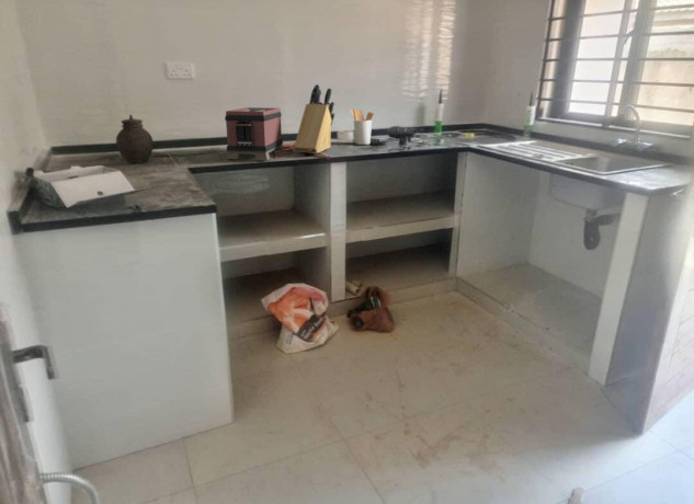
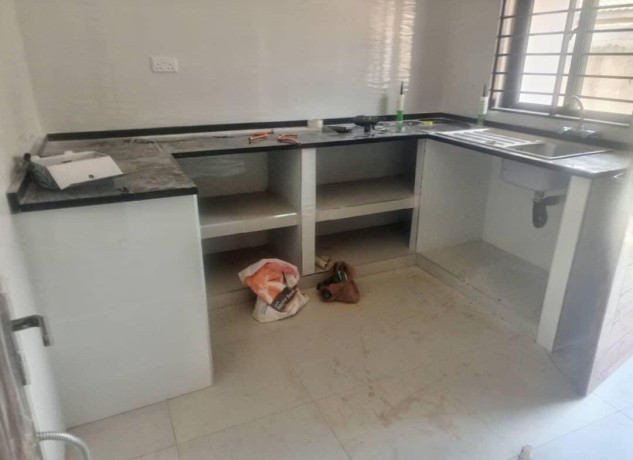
- toaster (254, 133)
- utensil holder (360, 125)
- jar (134, 138)
- knife block (316, 117)
